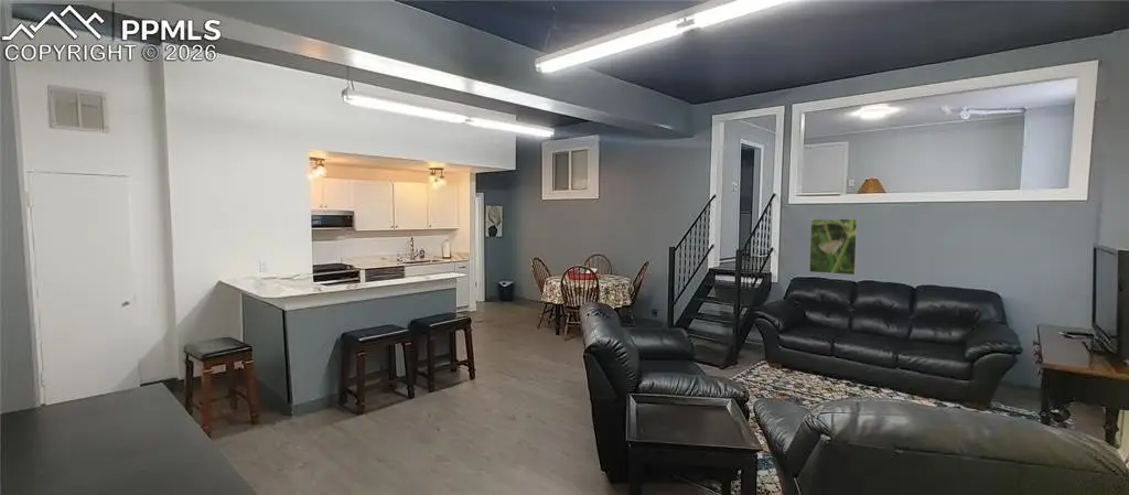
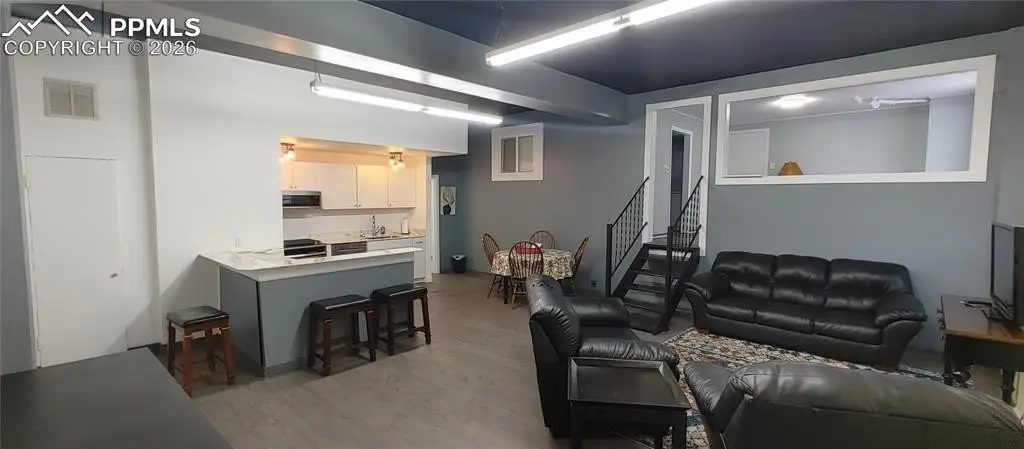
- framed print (832, 246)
